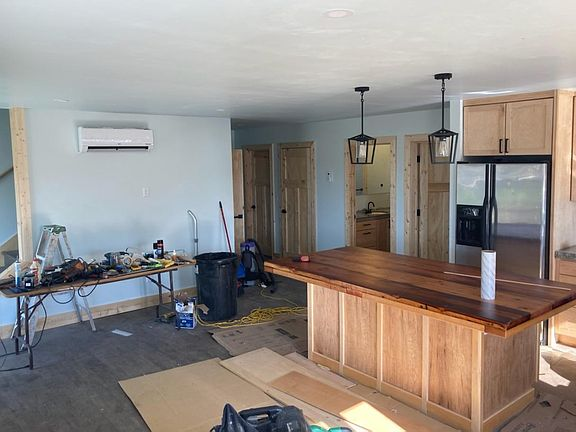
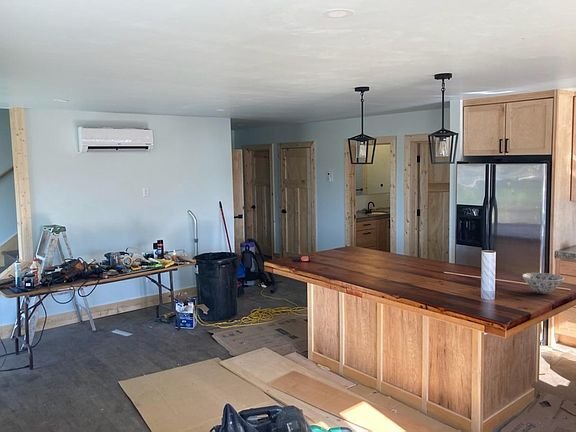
+ bowl (542, 284)
